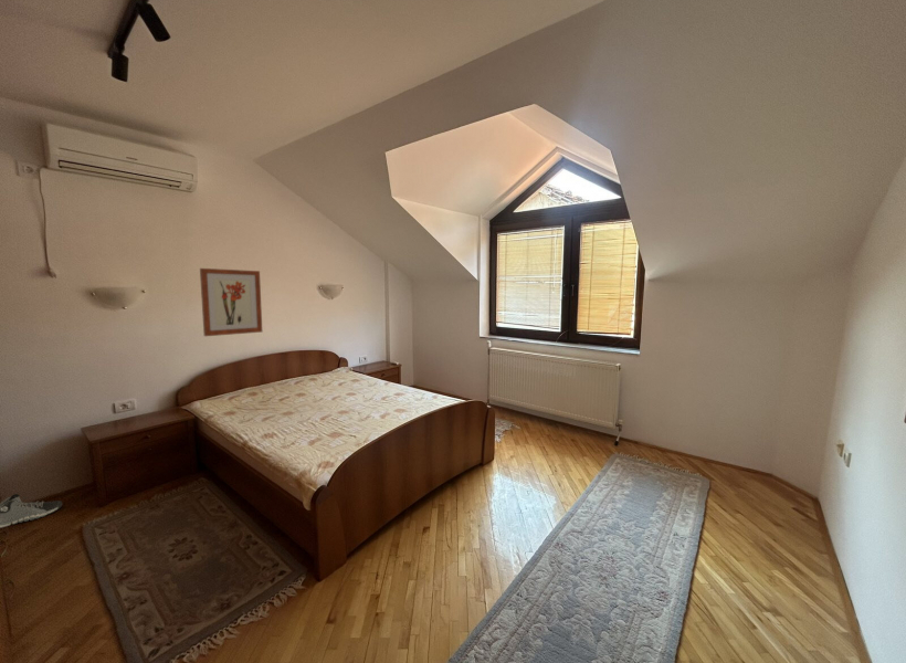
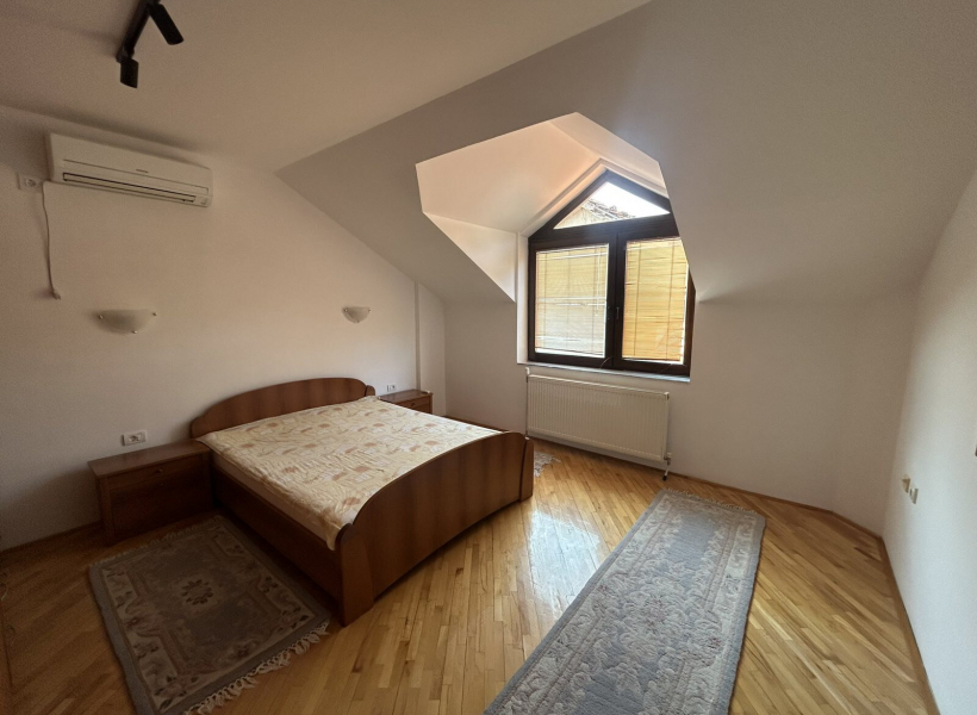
- wall art (232, 302)
- sneaker (27, 505)
